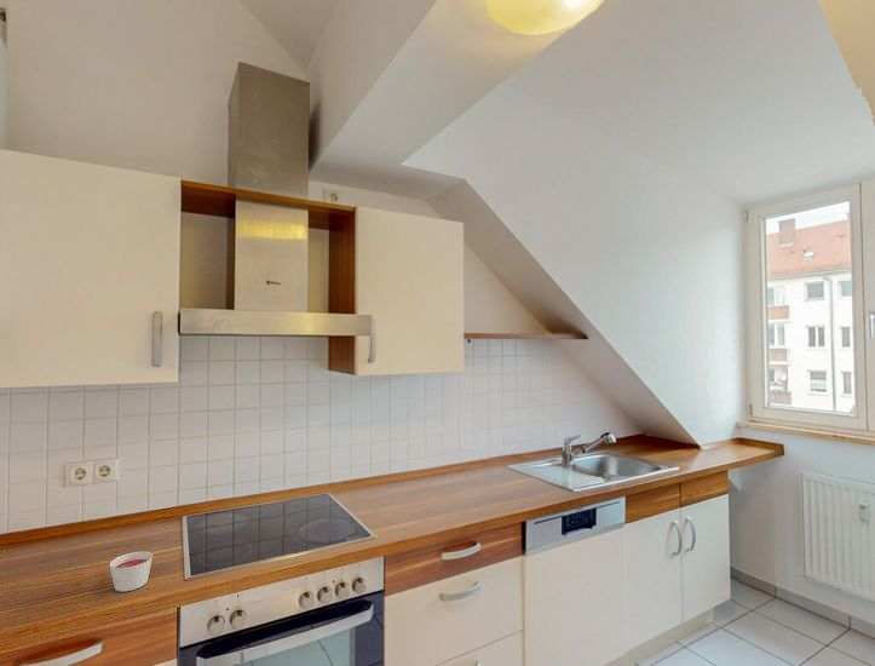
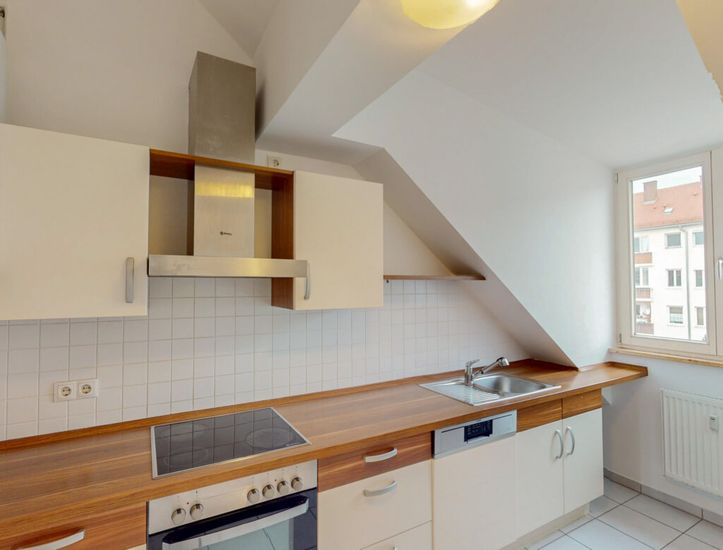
- candle (131, 572)
